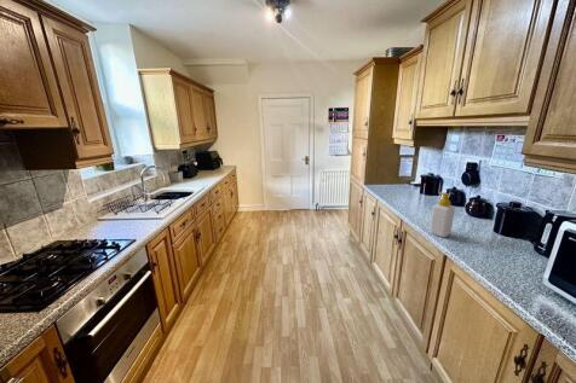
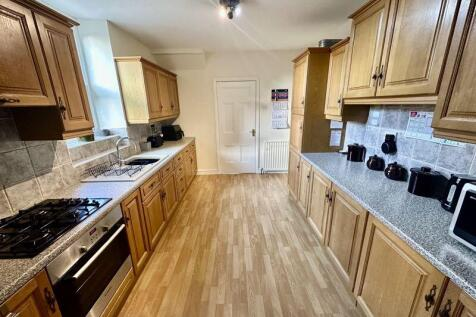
- soap bottle (443, 214)
